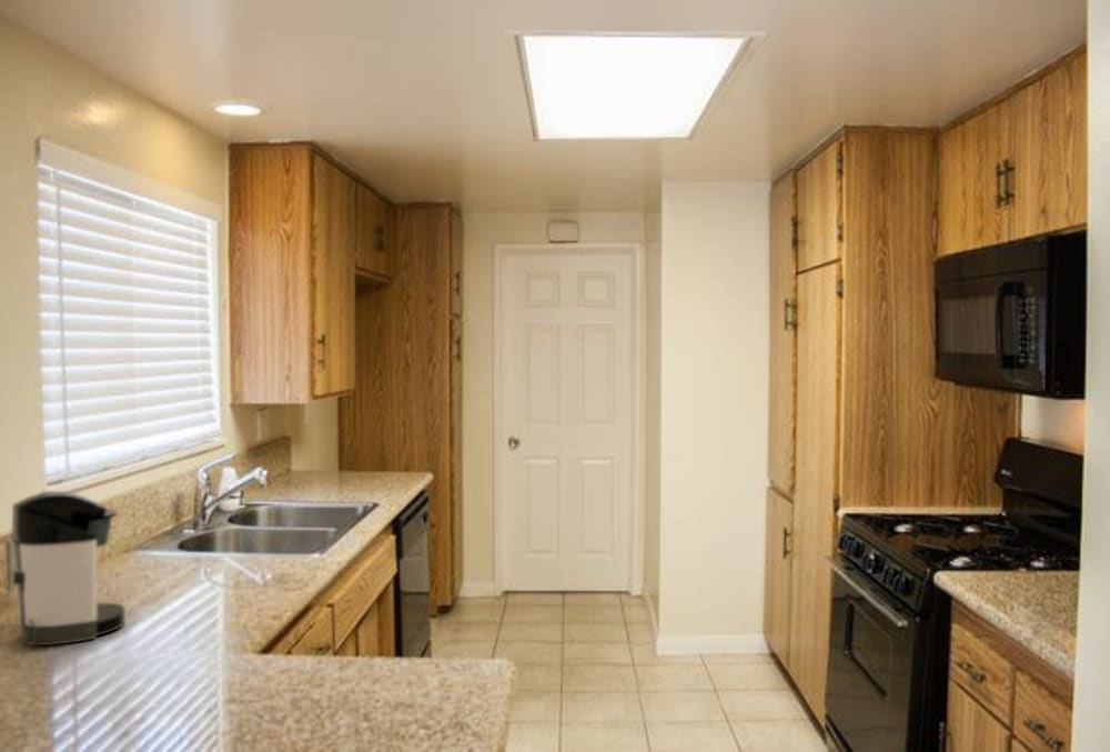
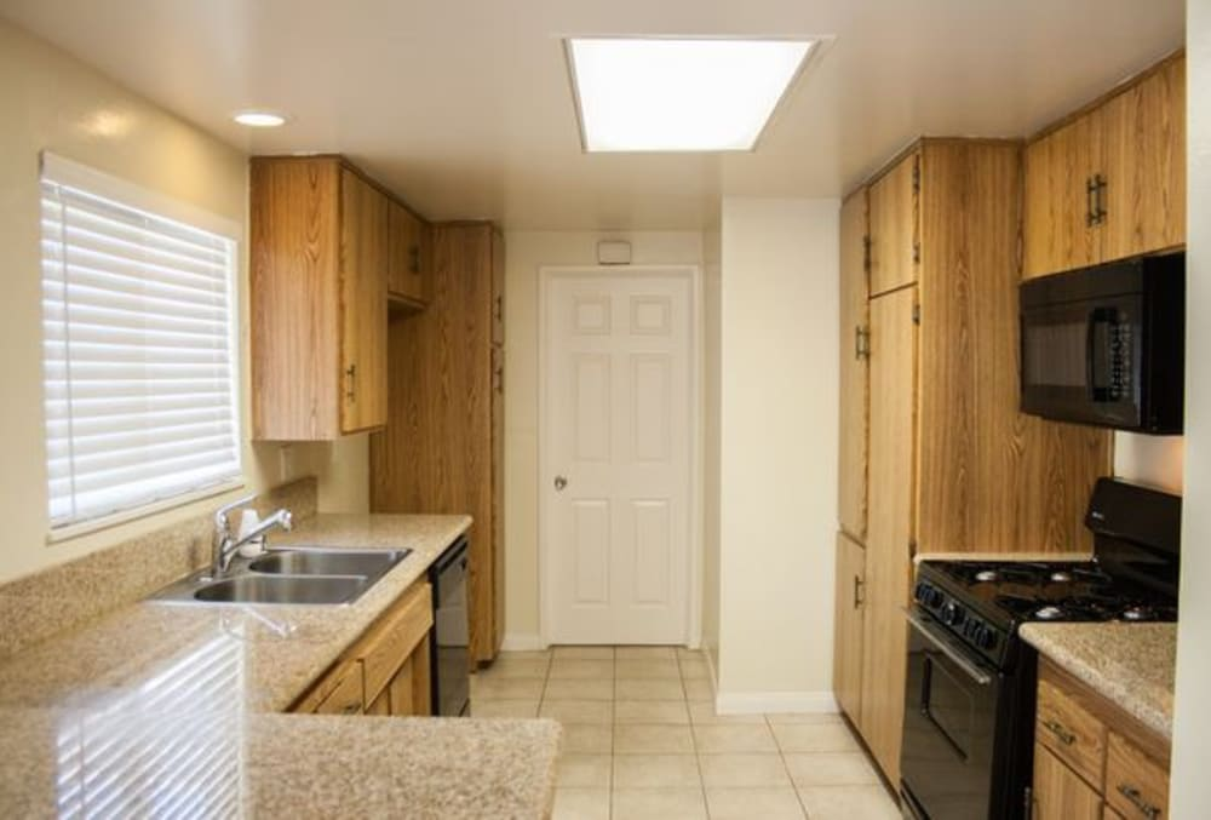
- coffee maker (68, 568)
